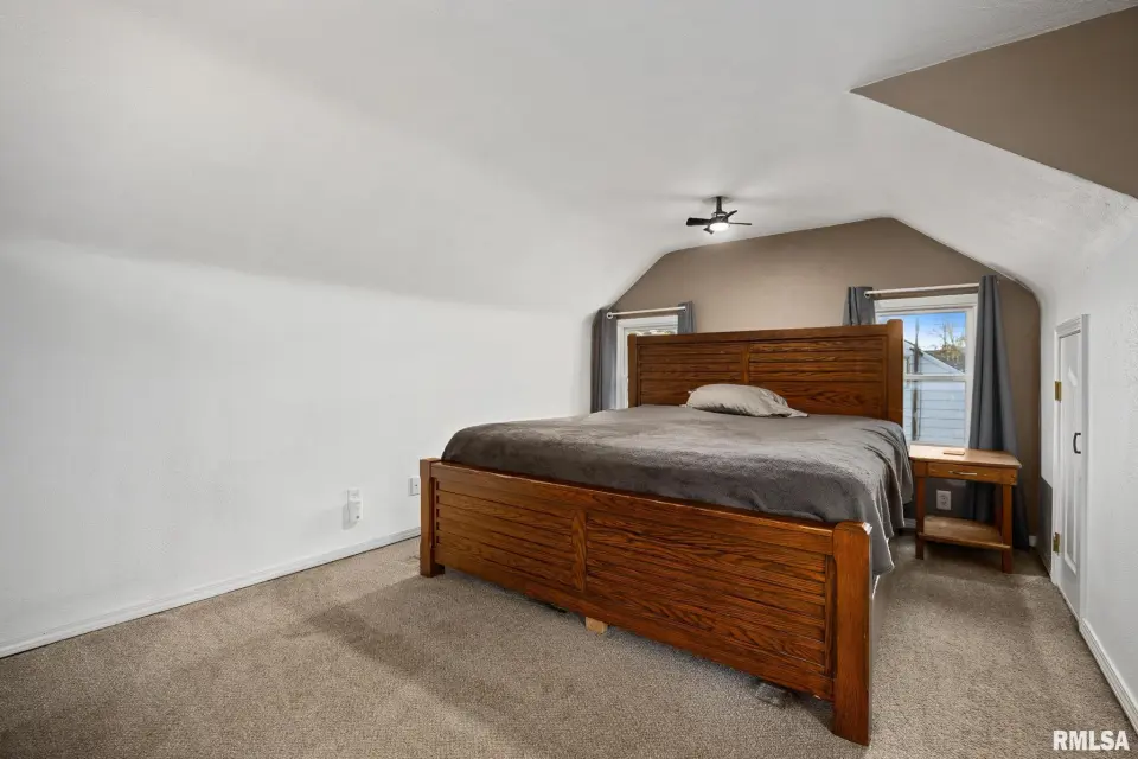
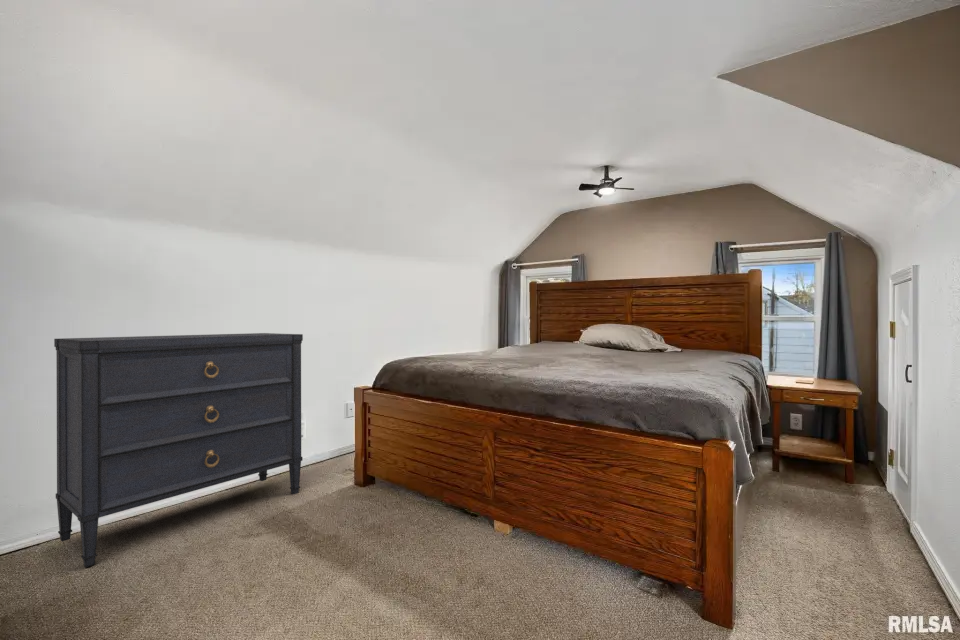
+ dresser (193, 425)
